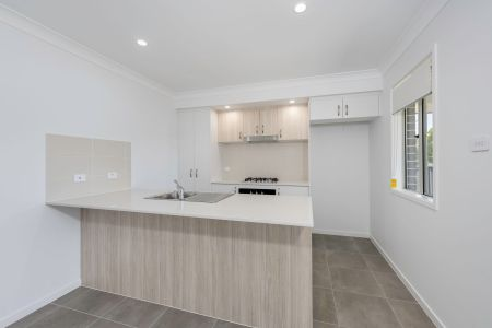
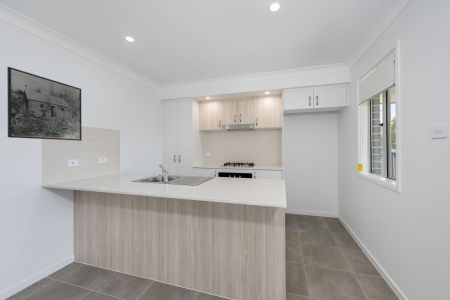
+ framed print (50, 109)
